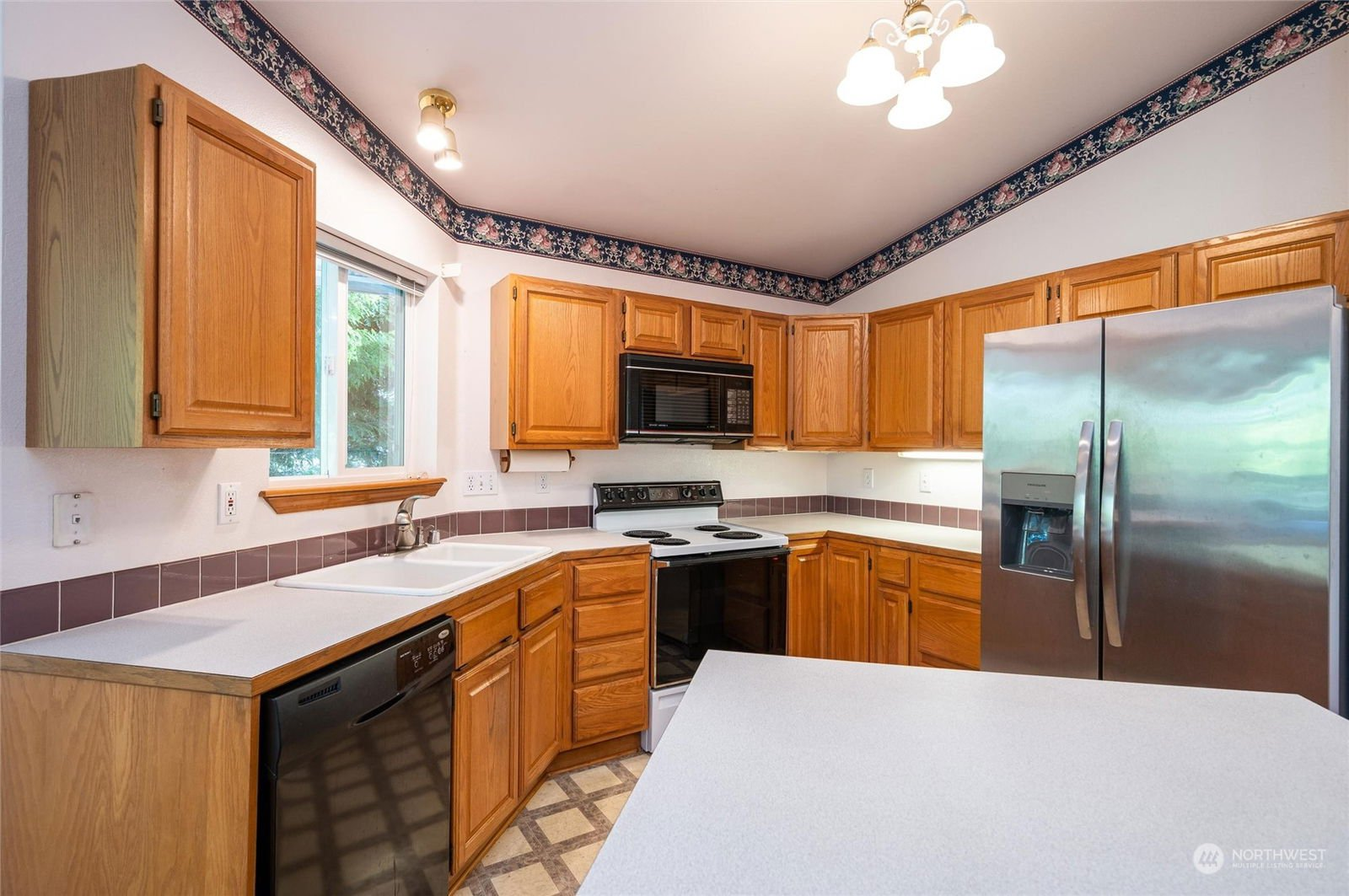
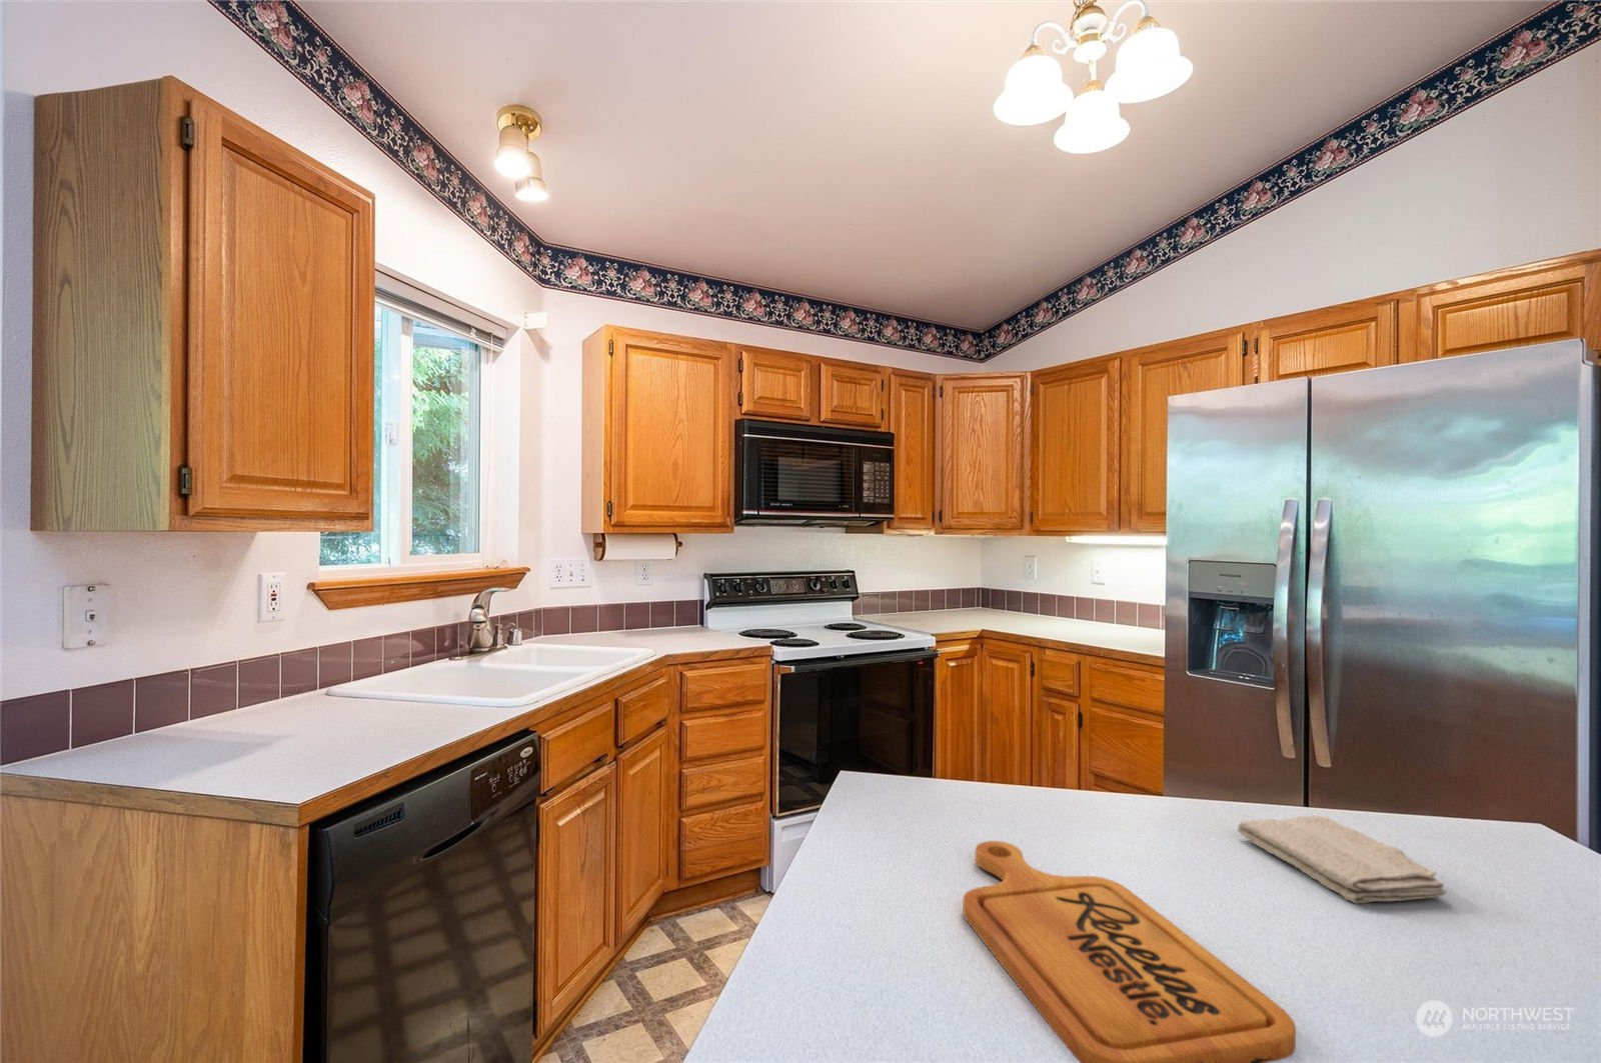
+ cutting board (1073, 927)
+ washcloth (1333, 852)
